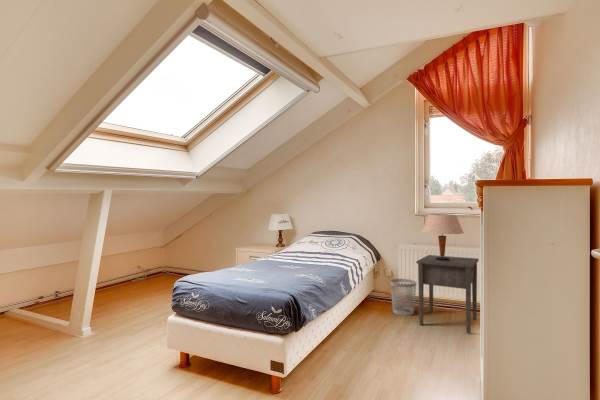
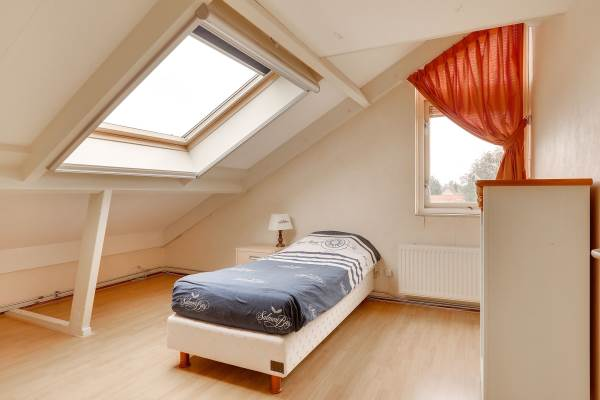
- nightstand (448, 286)
- wastebasket (403, 296)
- table lamp (442, 237)
